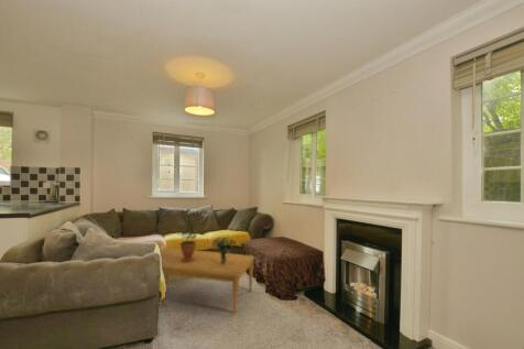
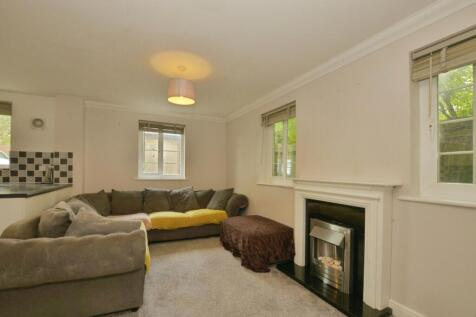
- potted plant (188, 237)
- coffee table (196, 276)
- bouquet (222, 249)
